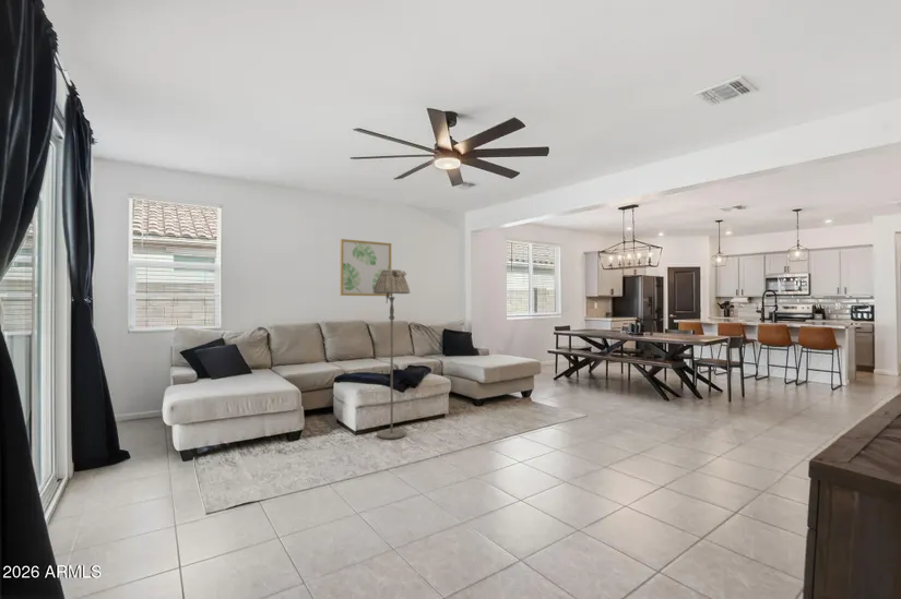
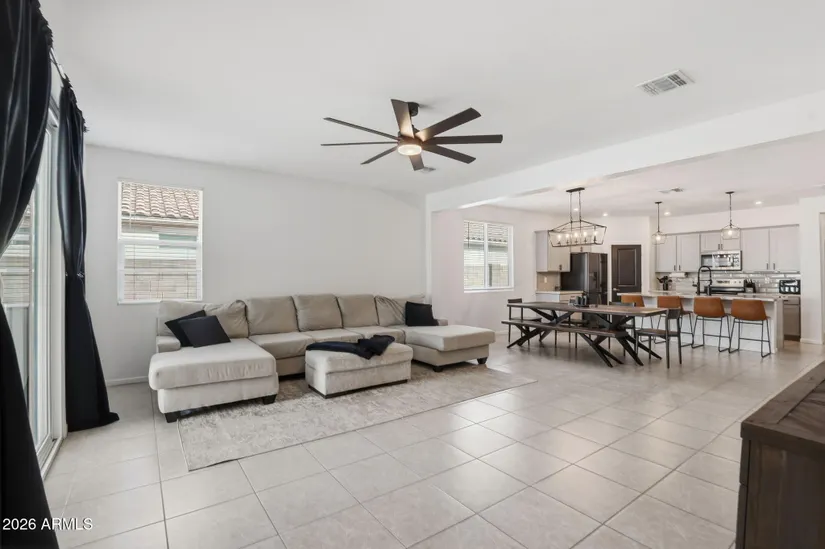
- wall art (366, 268)
- floor lamp (391, 351)
